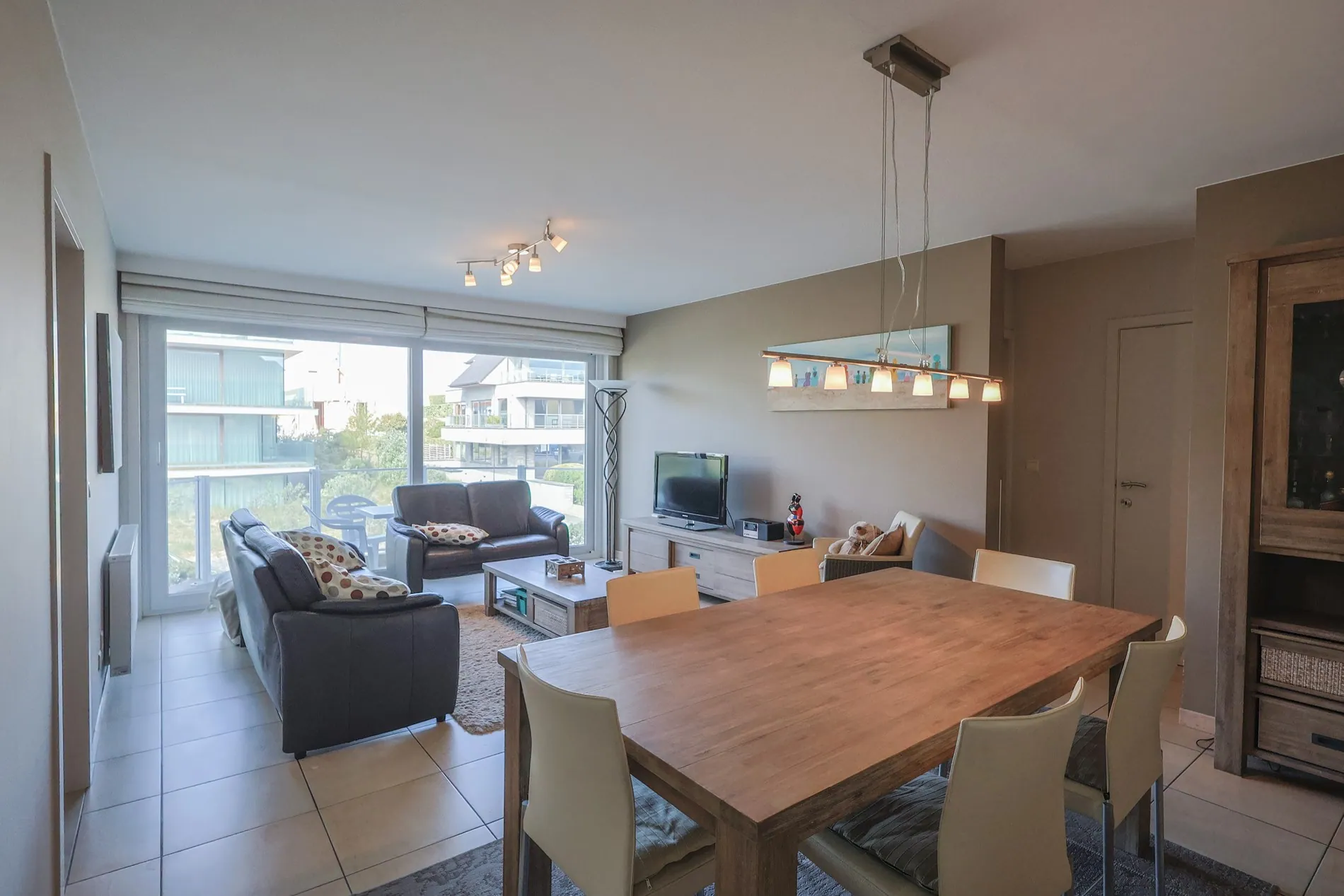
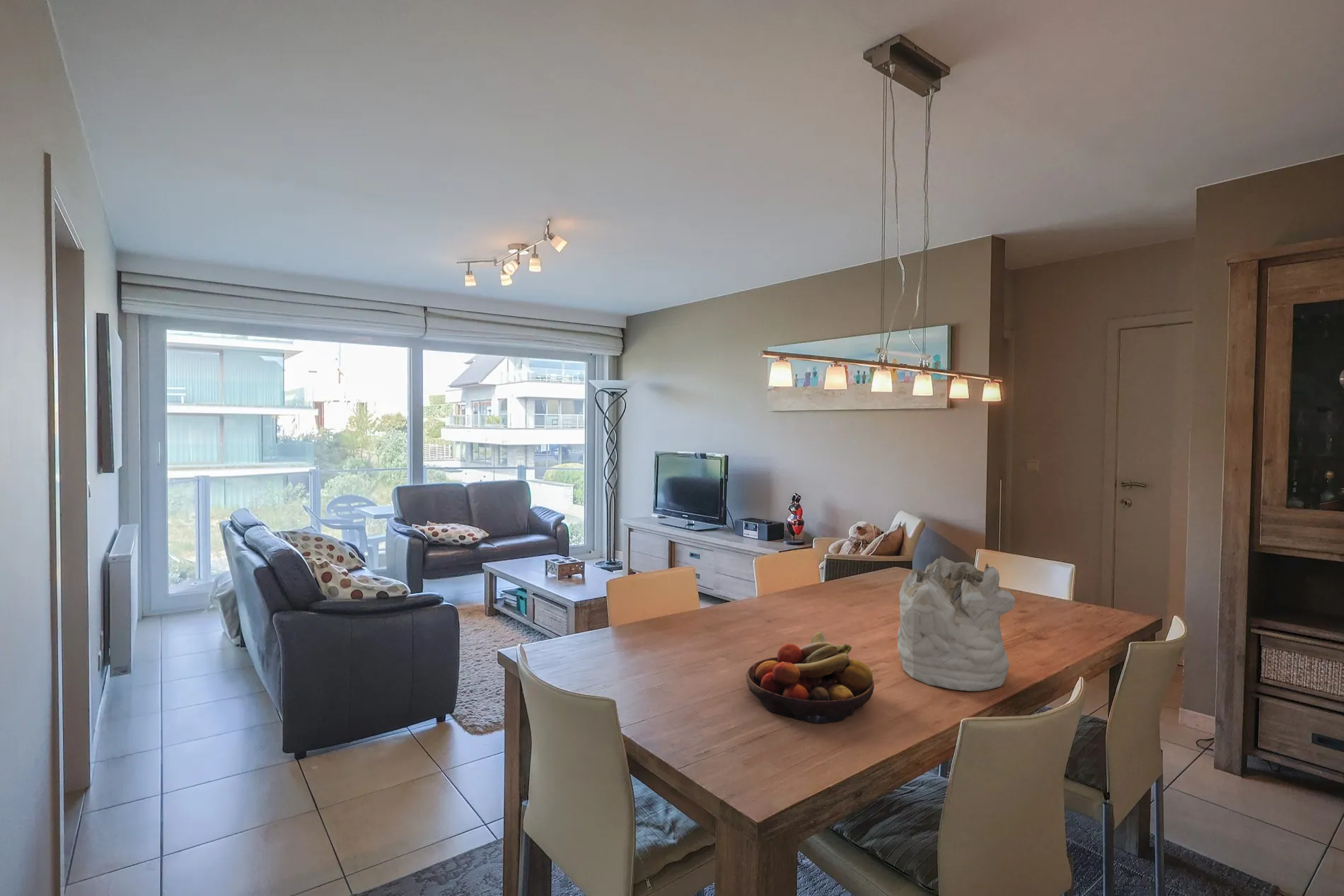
+ mineral sample (954, 614)
+ fruit bowl (809, 670)
